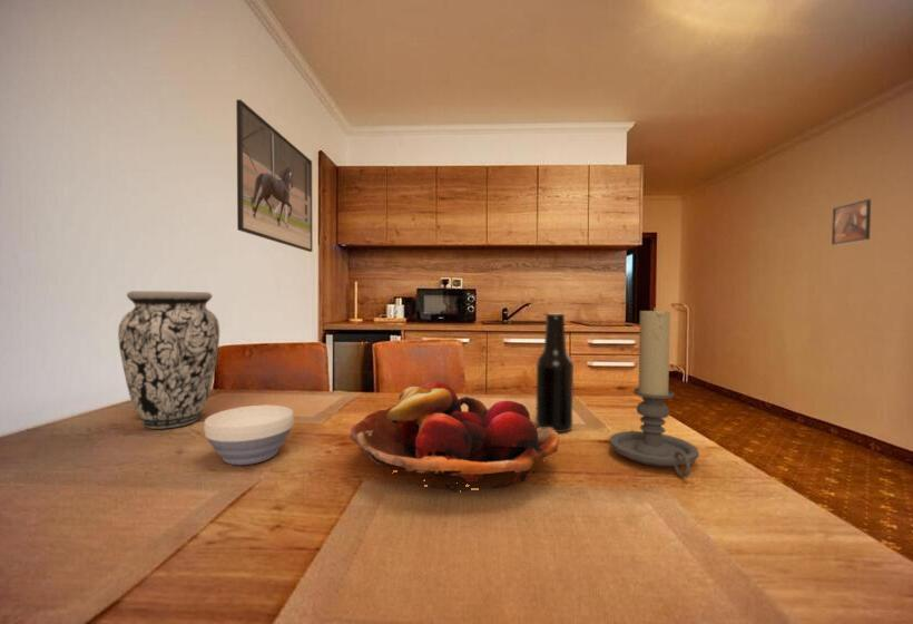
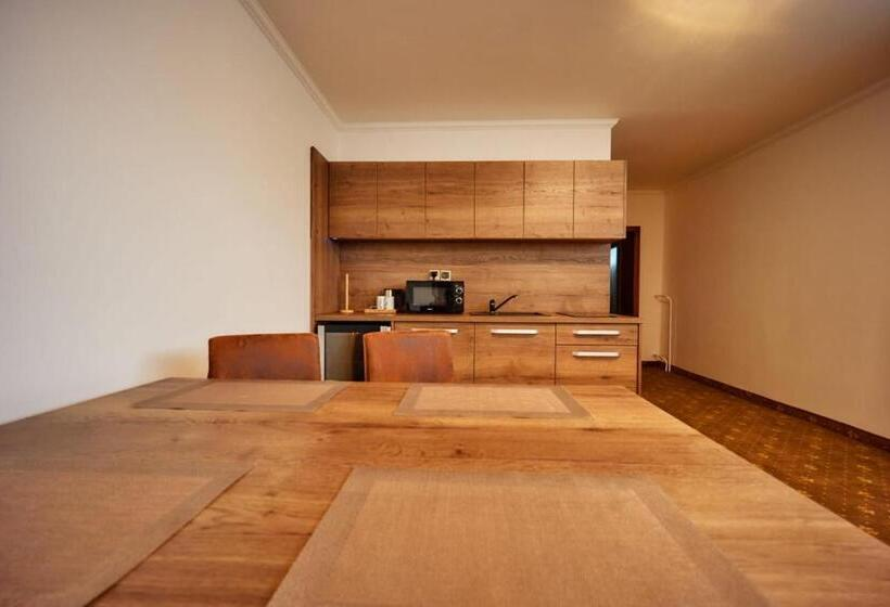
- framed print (850, 223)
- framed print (281, 189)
- candle holder (657, 384)
- bowl (251, 436)
- beer bottle (554, 370)
- vase (171, 357)
- fruit basket (449, 427)
